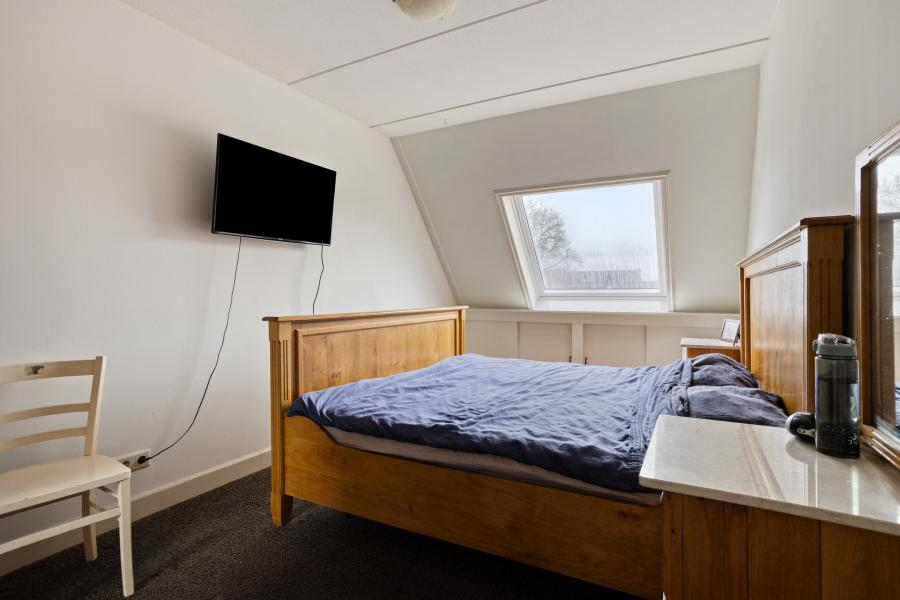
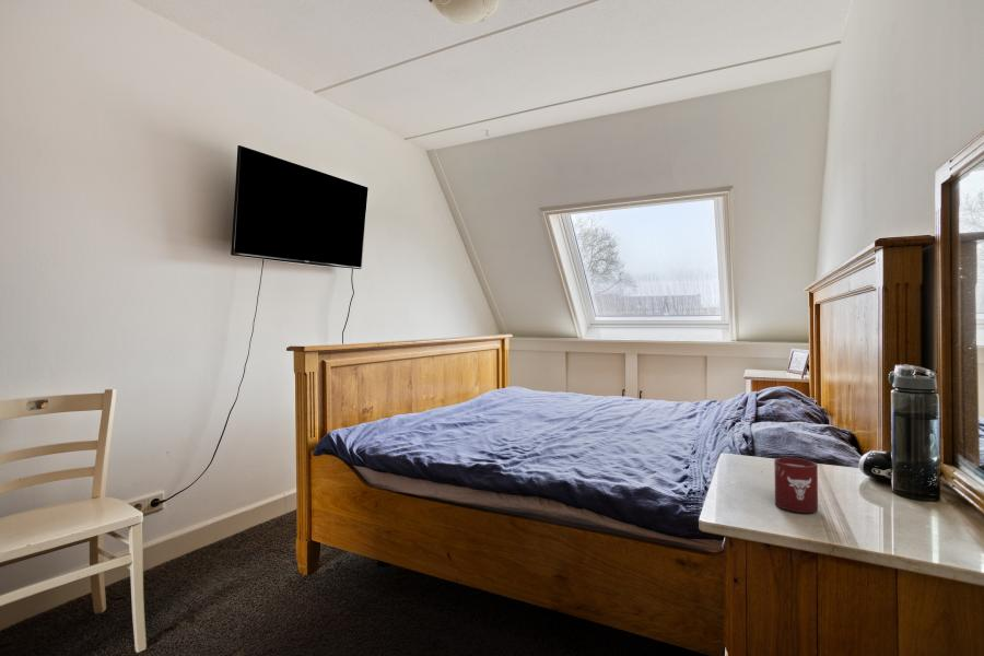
+ cup (792, 481)
